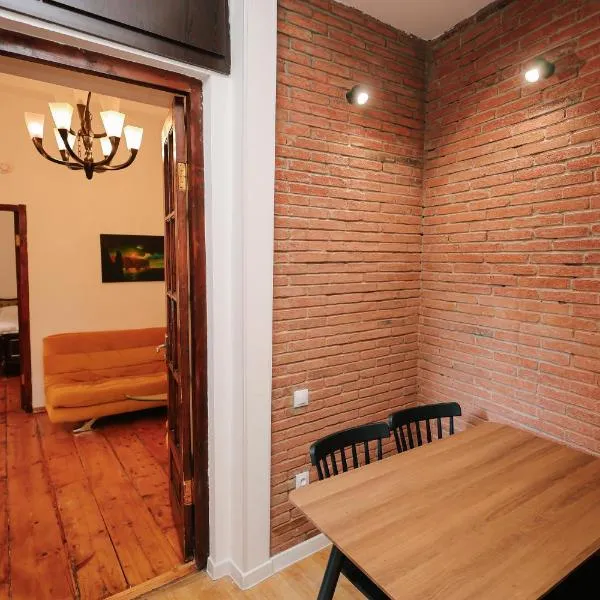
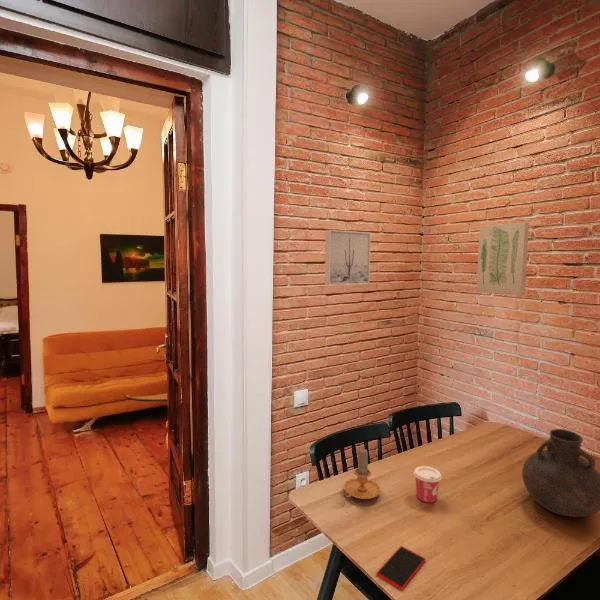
+ cup (427, 484)
+ wall art (348, 258)
+ wall art (501, 259)
+ vase (563, 471)
+ candle (360, 472)
+ smartphone (401, 566)
